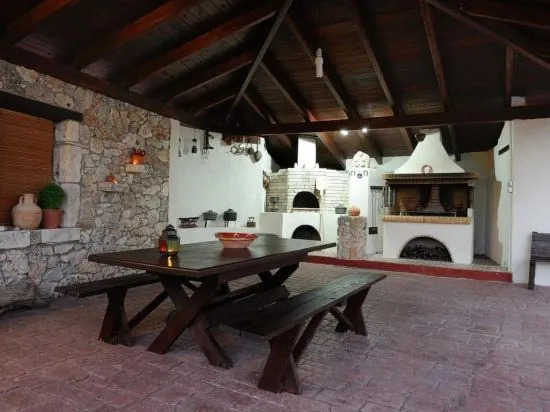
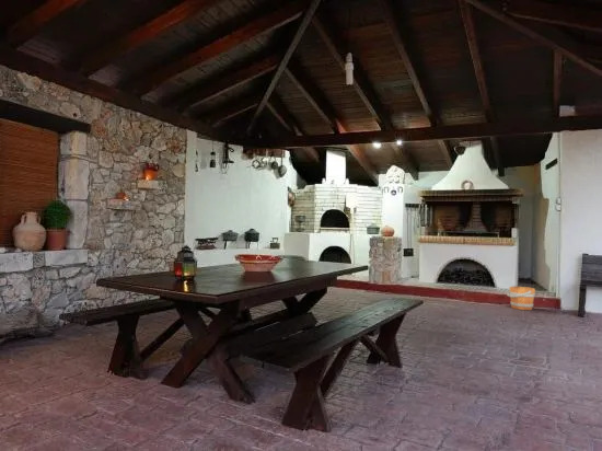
+ bucket (520, 298)
